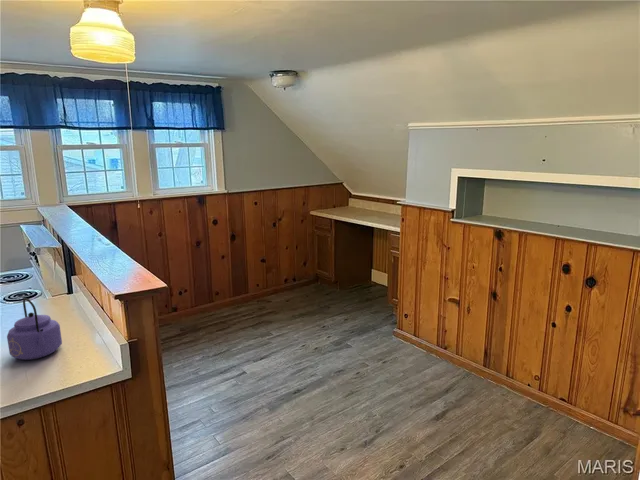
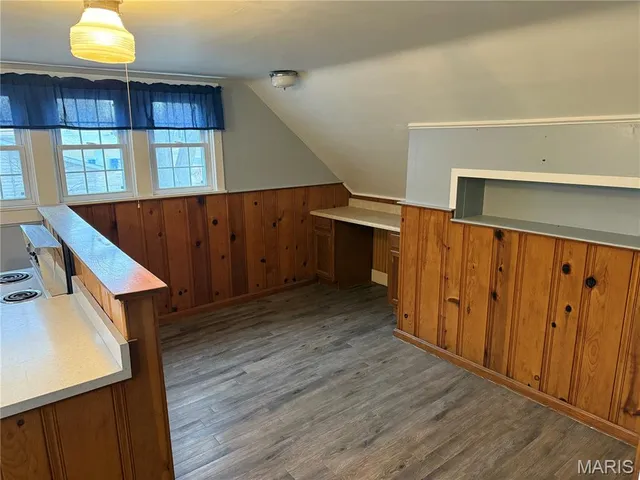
- kettle (34, 328)
